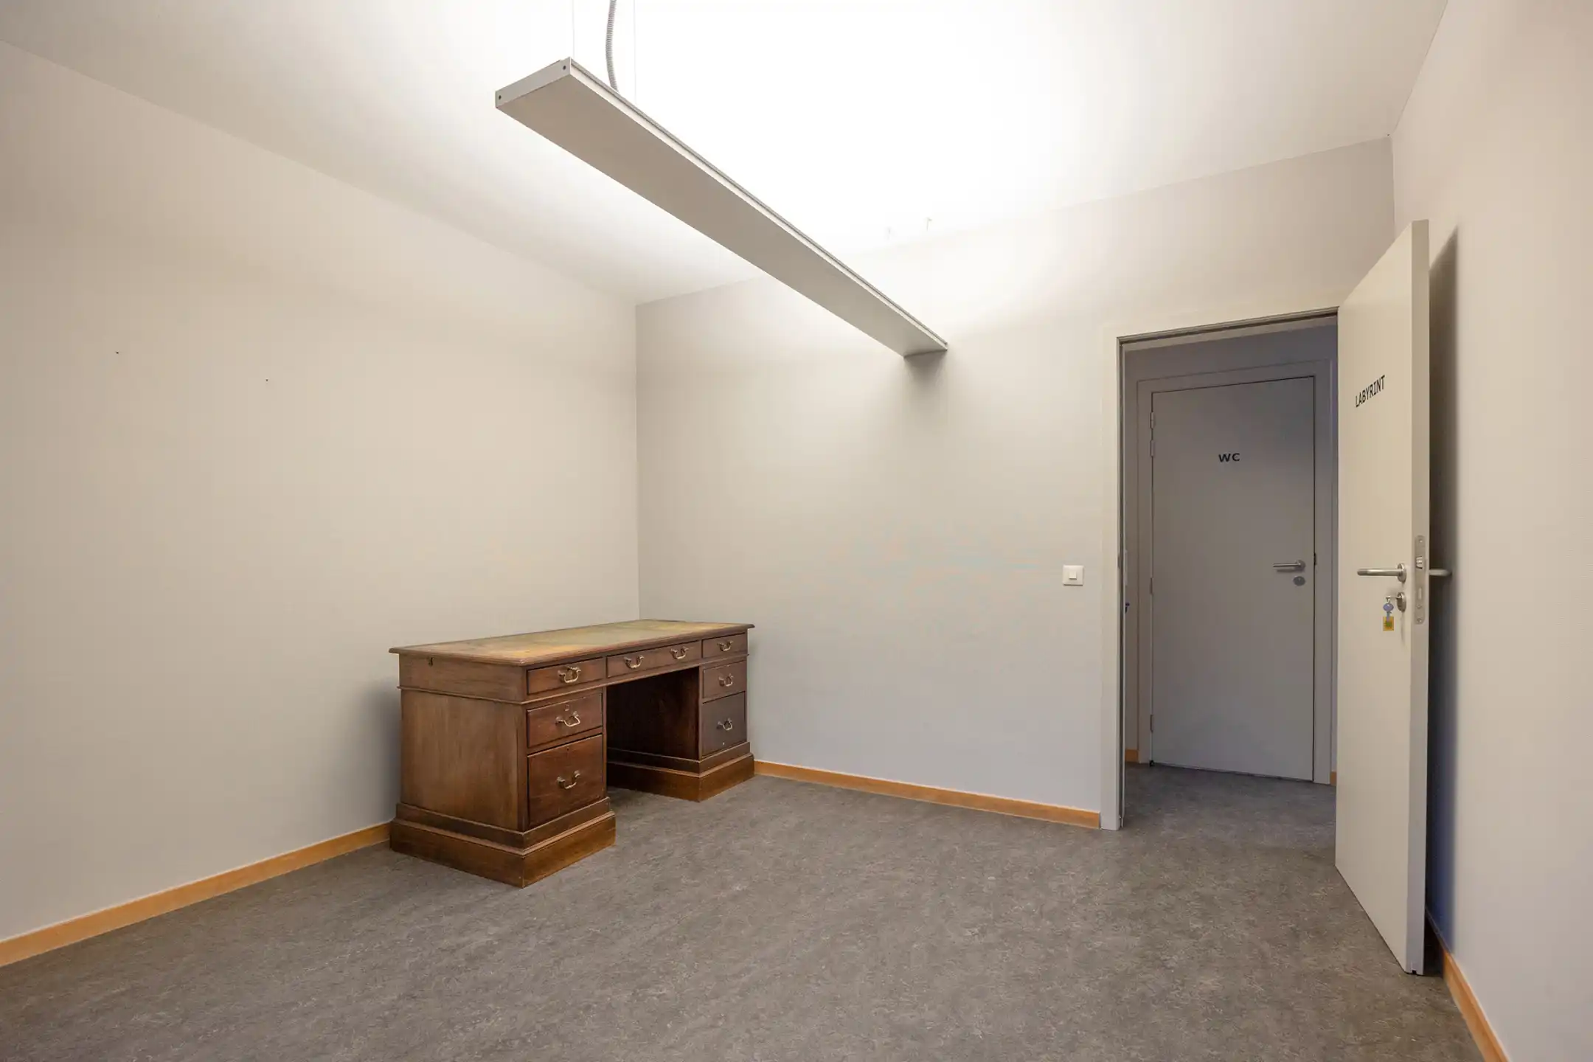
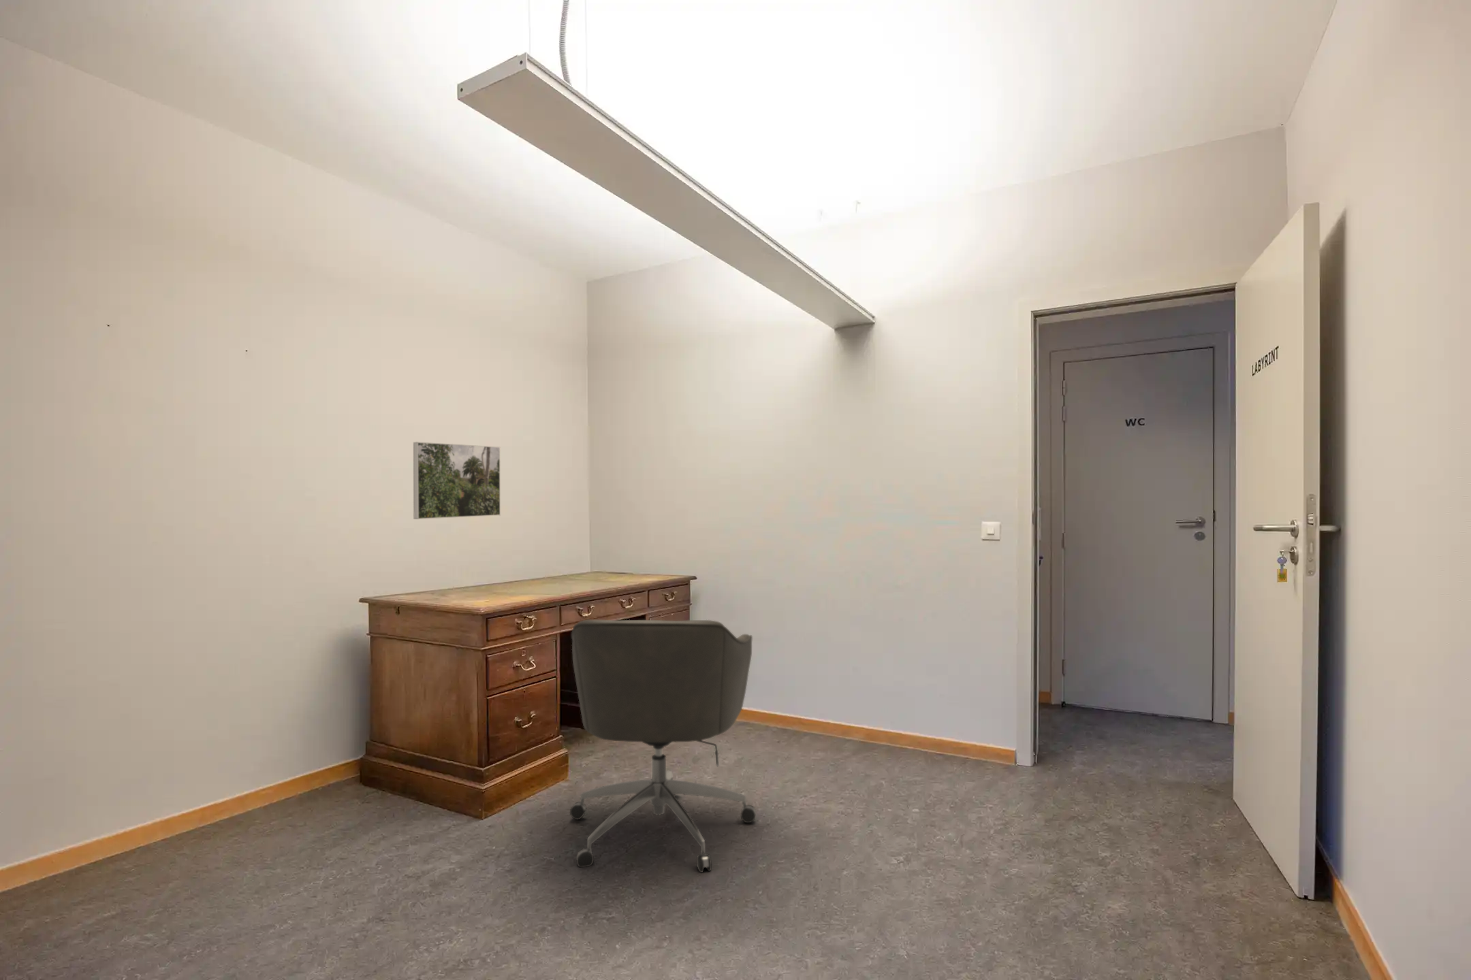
+ chair (659, 716)
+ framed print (459, 480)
